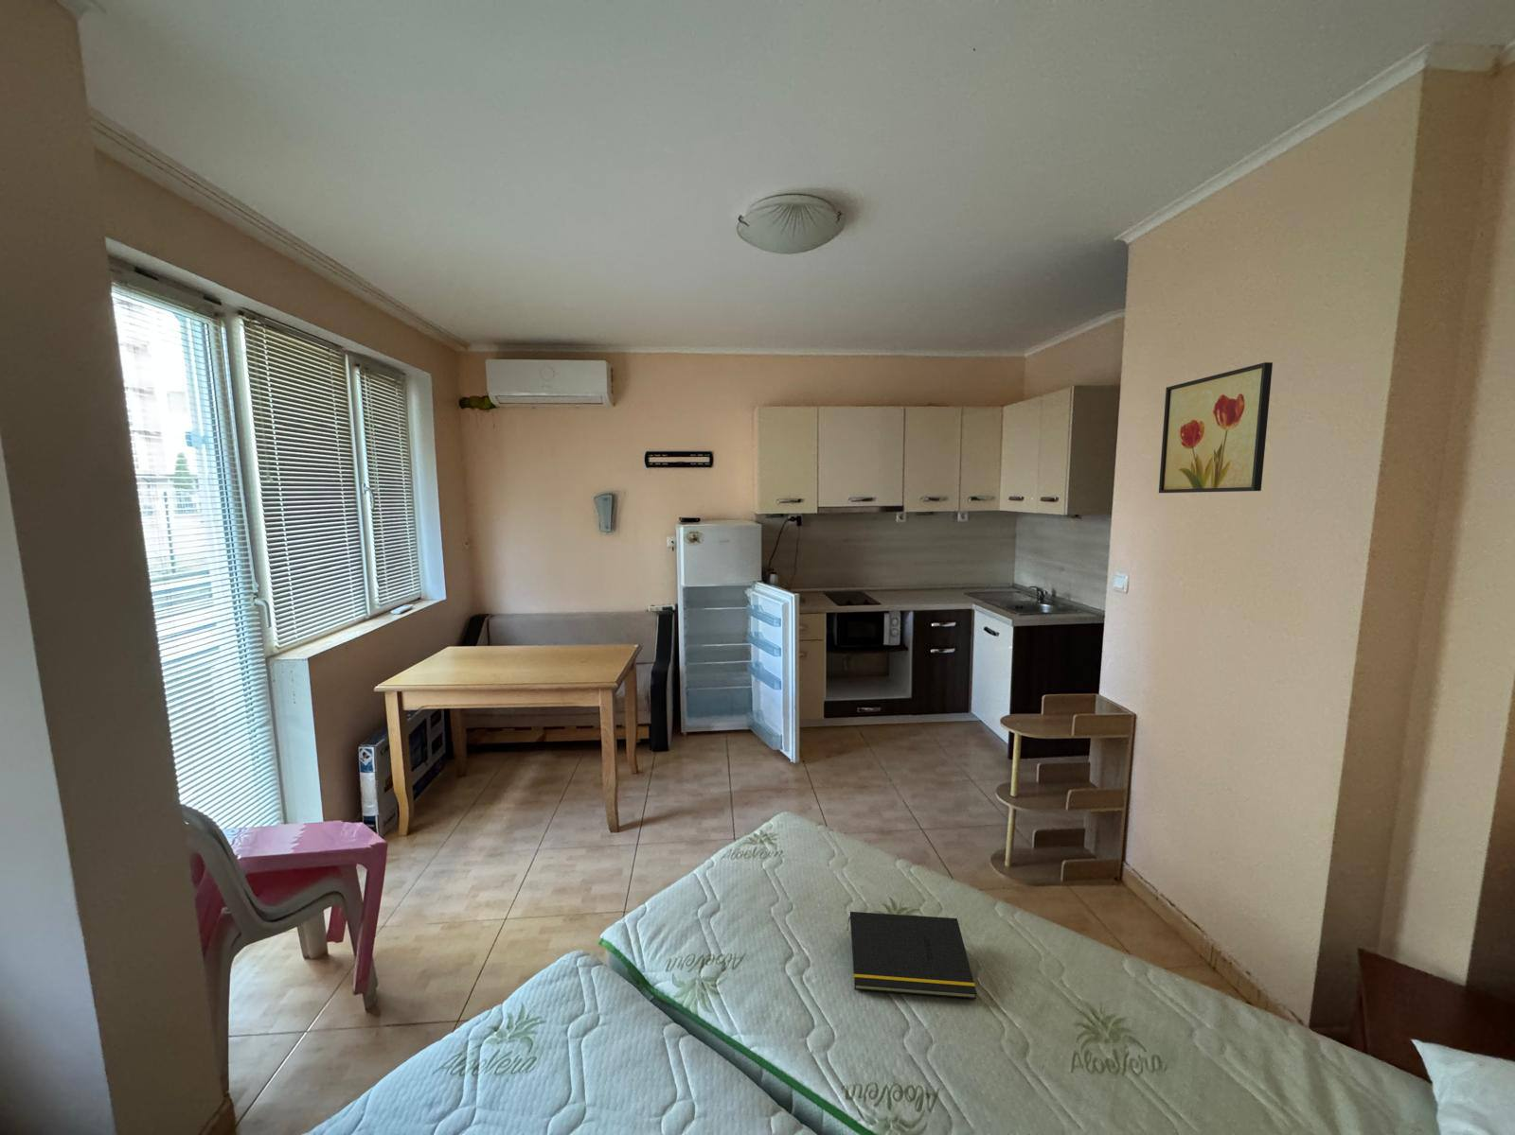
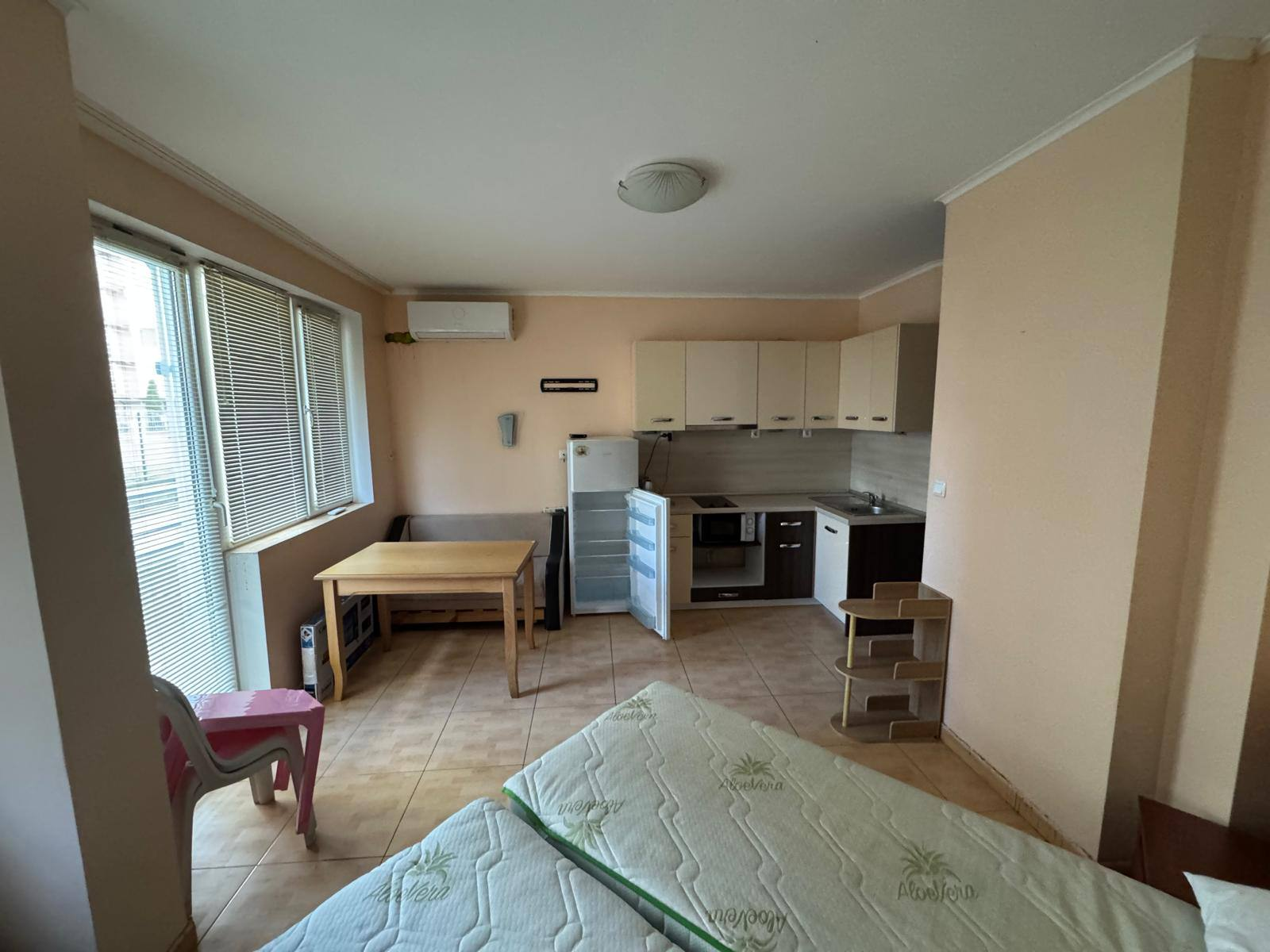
- notepad (908, 951)
- wall art (1211, 434)
